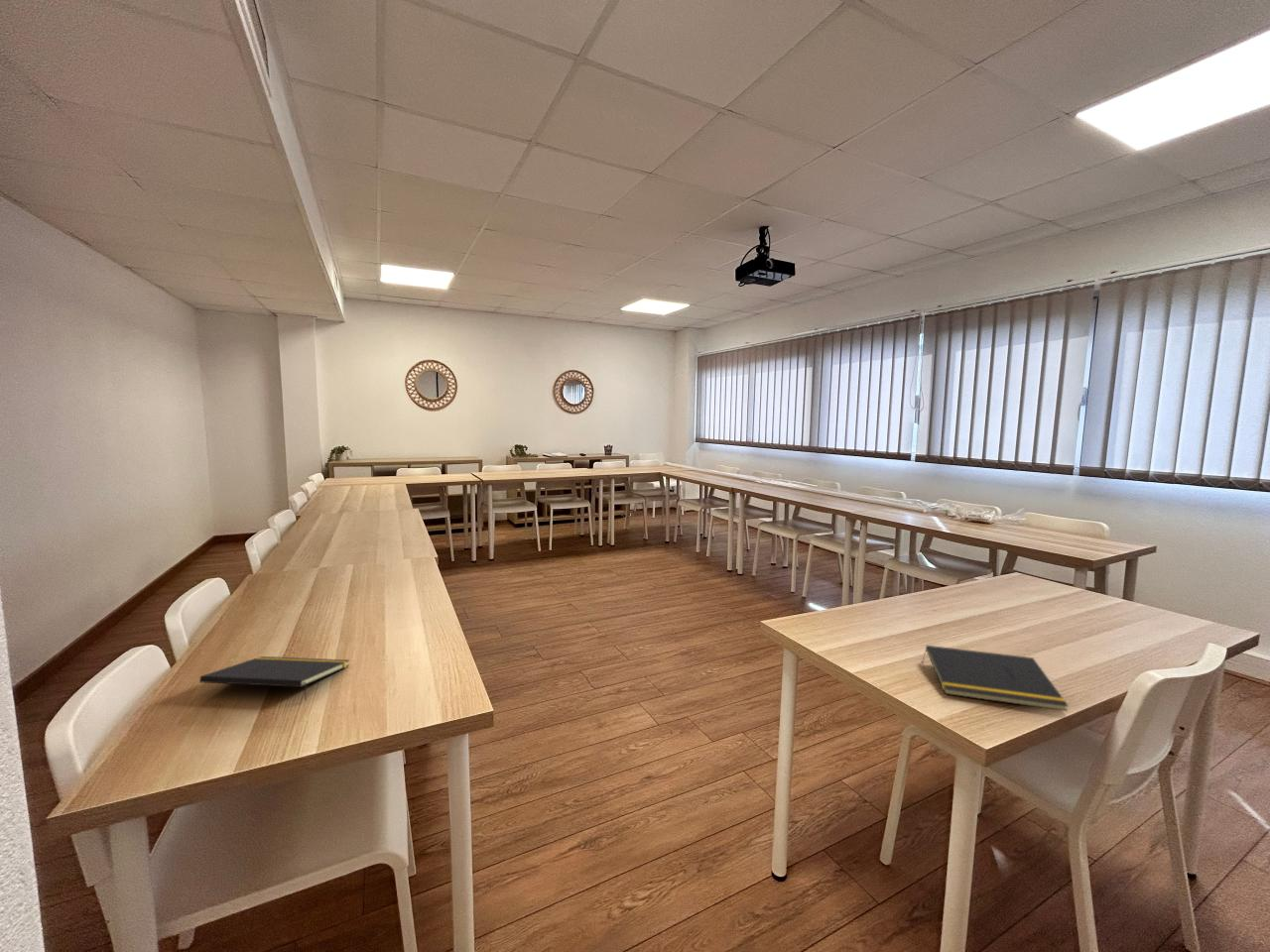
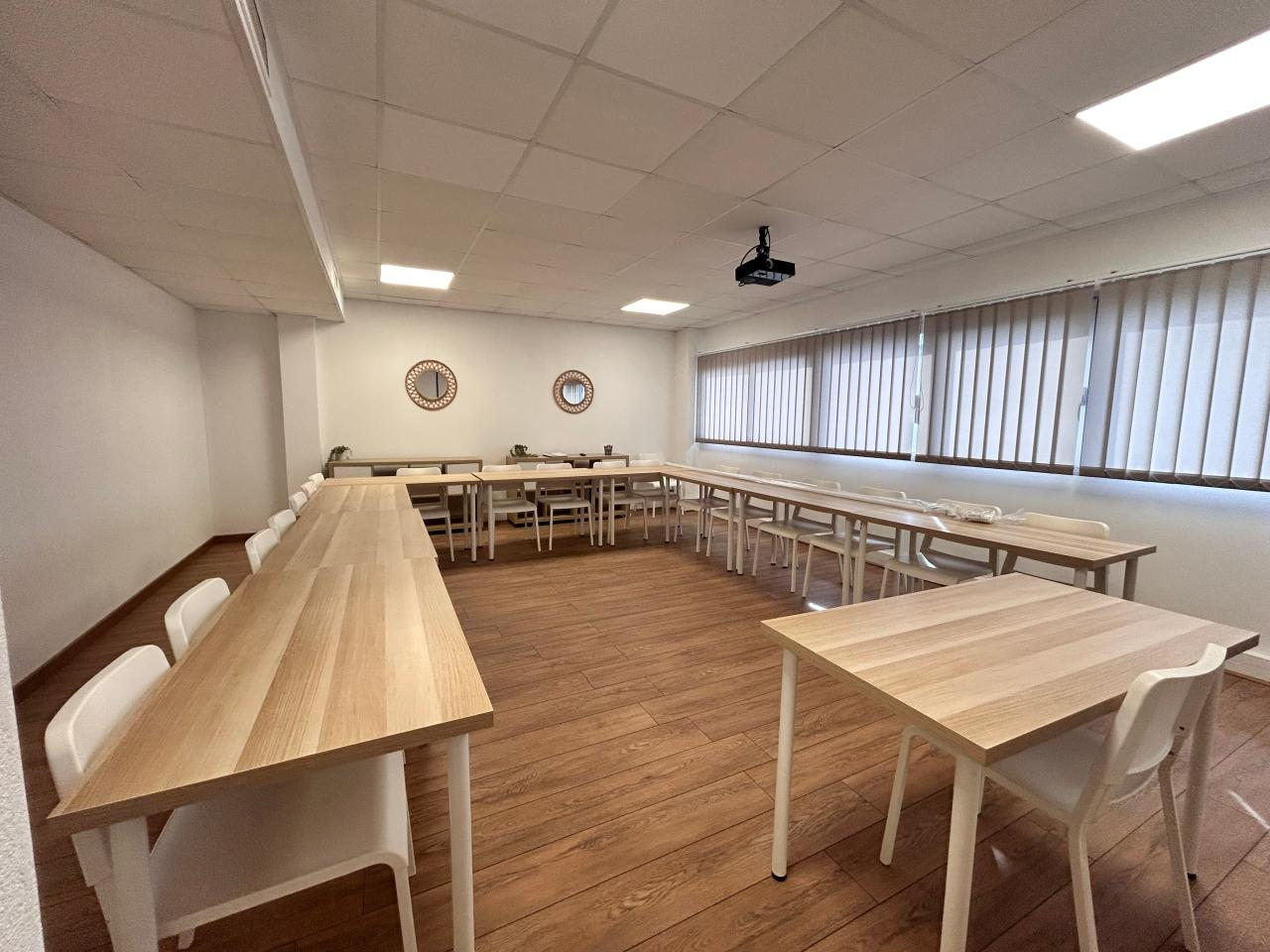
- notepad (990, 674)
- notepad (279, 670)
